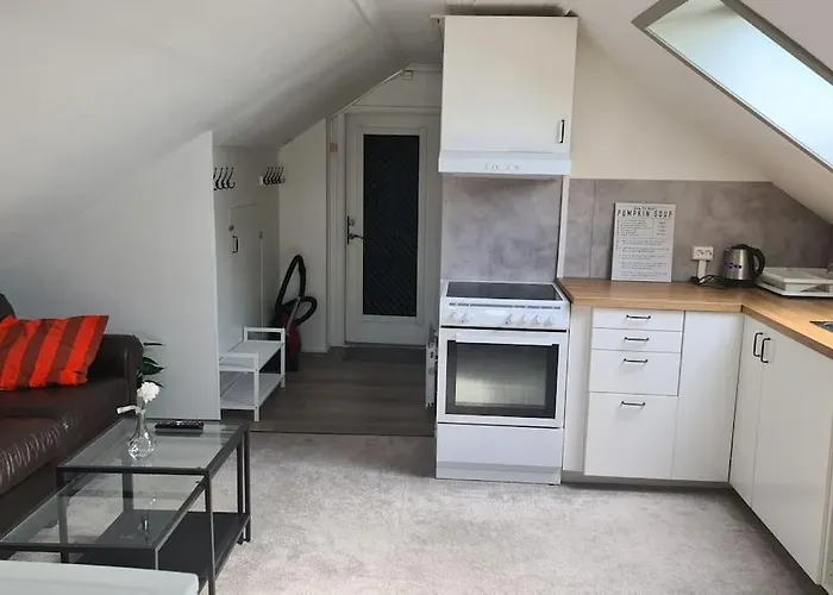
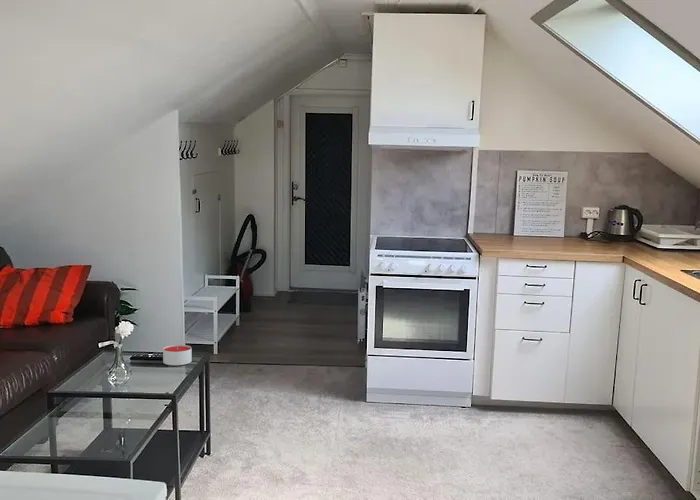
+ candle (177, 354)
